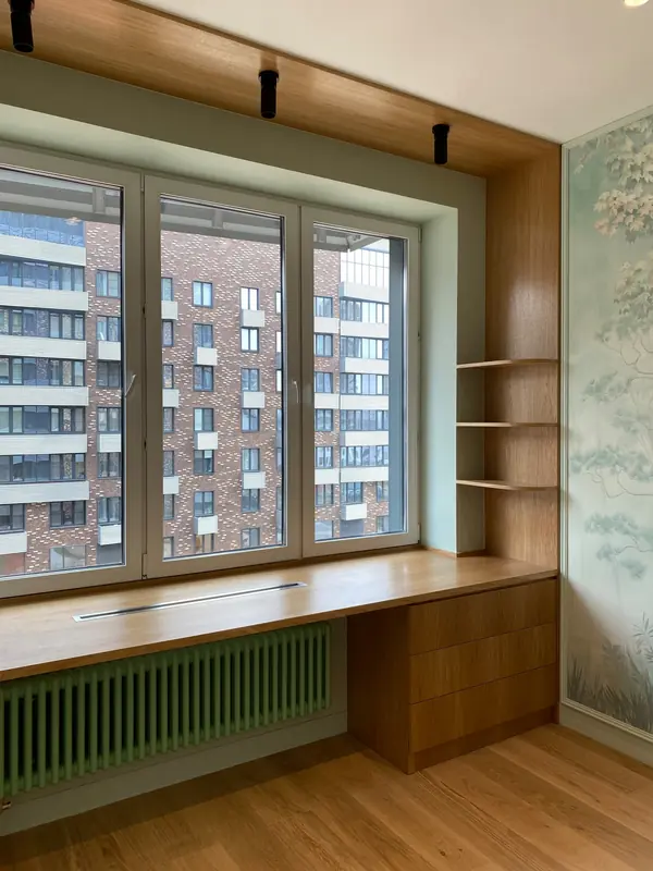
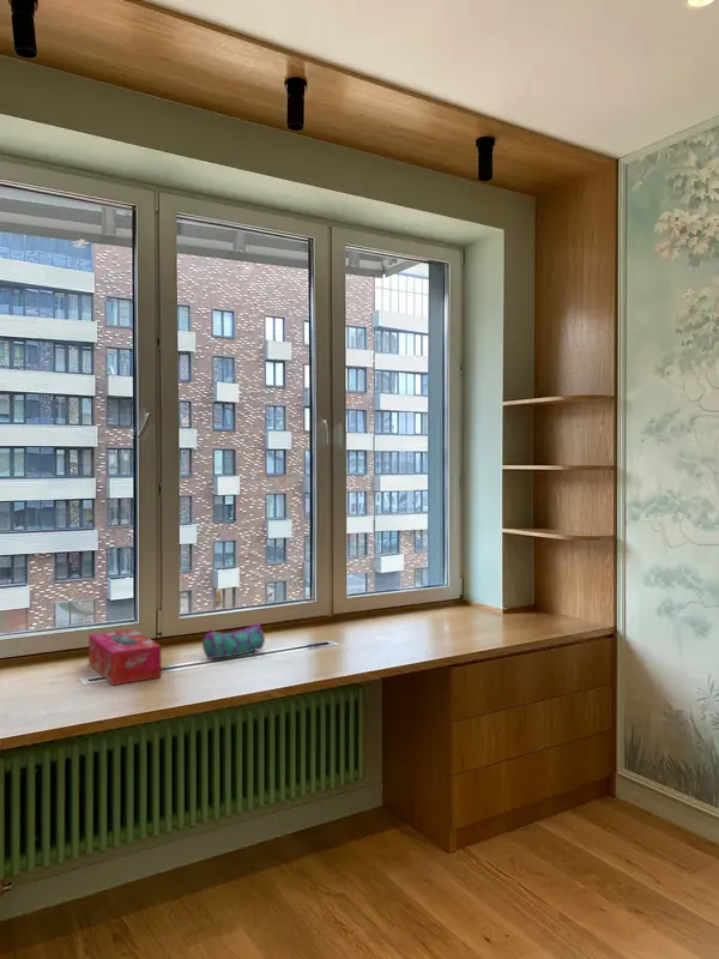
+ pencil case (234, 641)
+ tissue box (123, 655)
